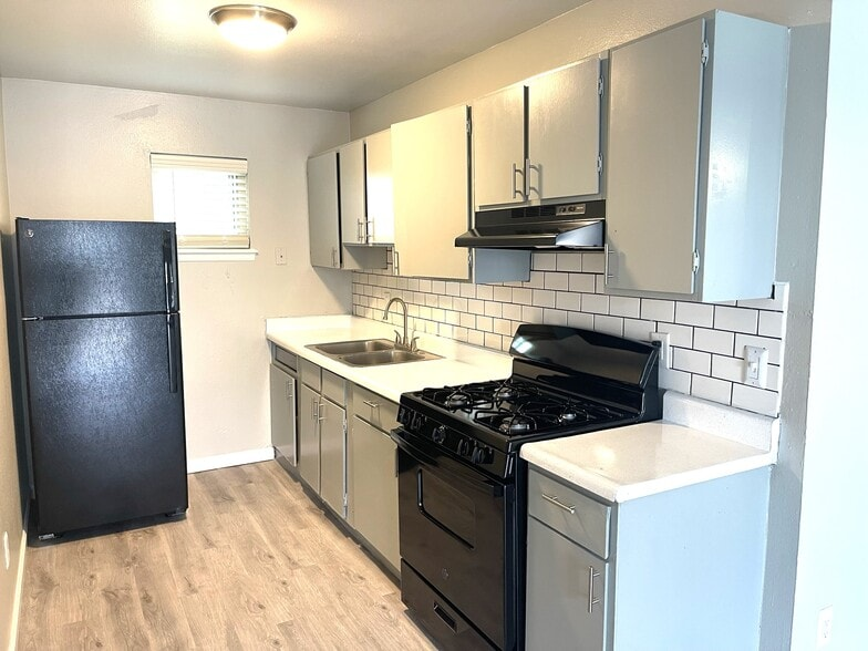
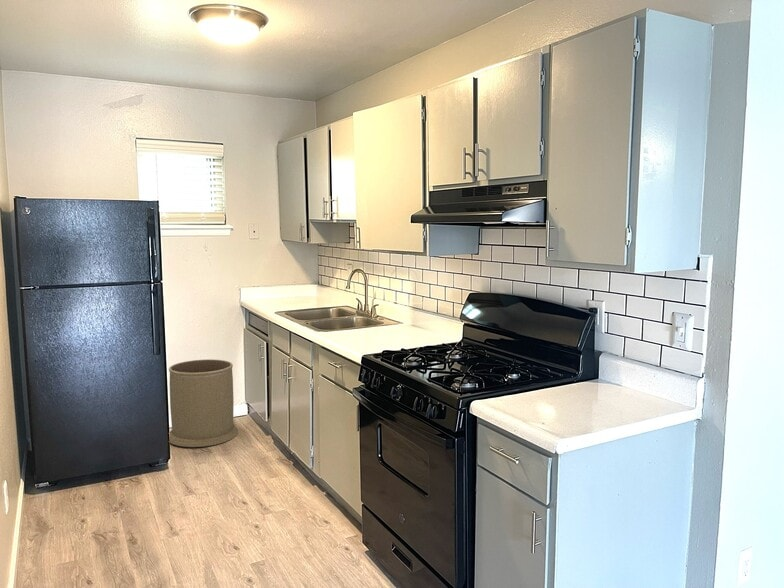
+ trash can (202, 400)
